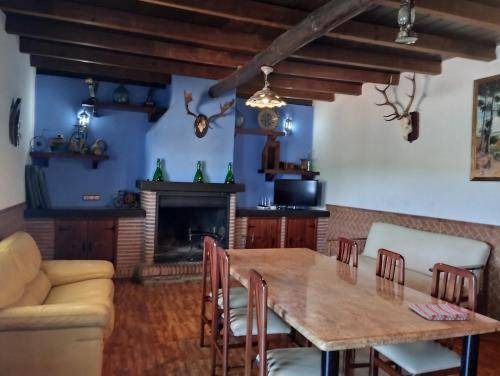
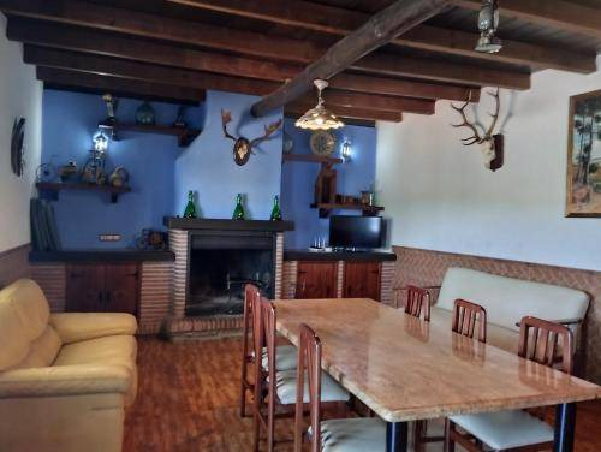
- dish towel (438, 310)
